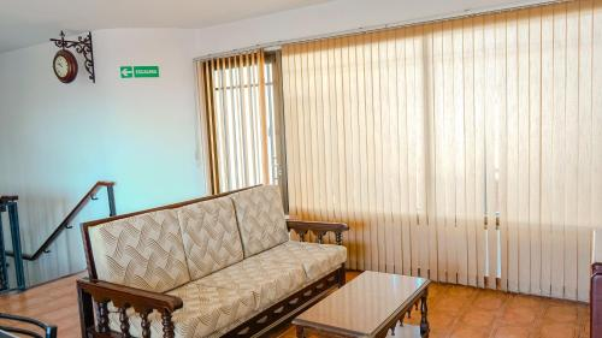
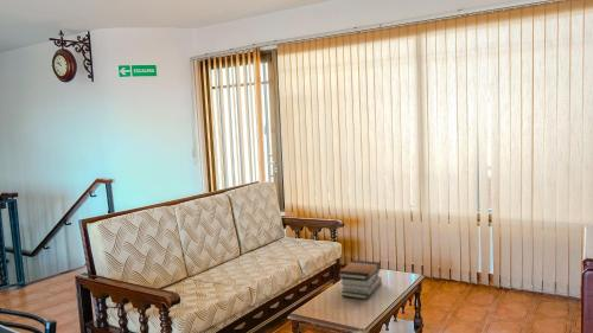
+ book stack (361, 278)
